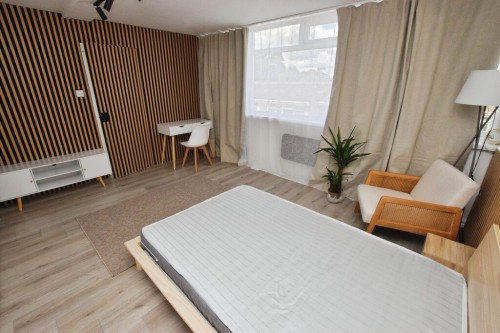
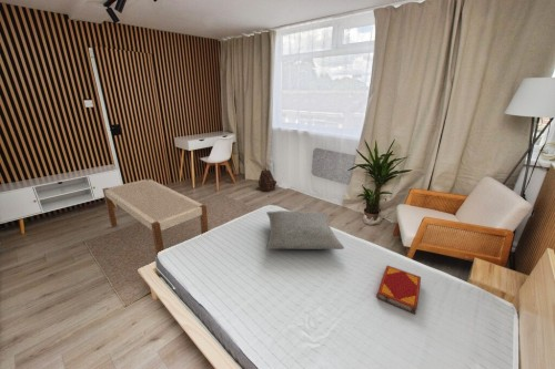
+ backpack (266, 178)
+ pillow (301, 228)
+ hardback book (398, 287)
+ bench (153, 216)
